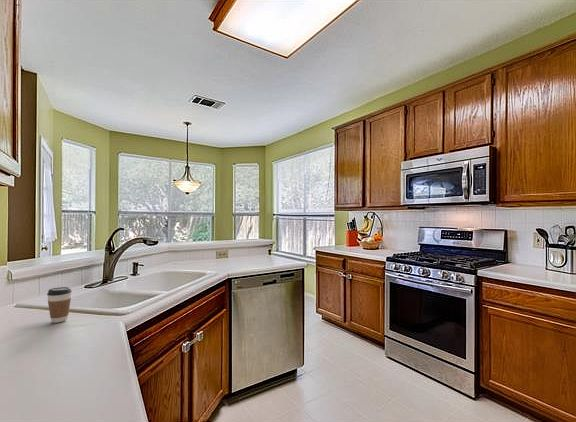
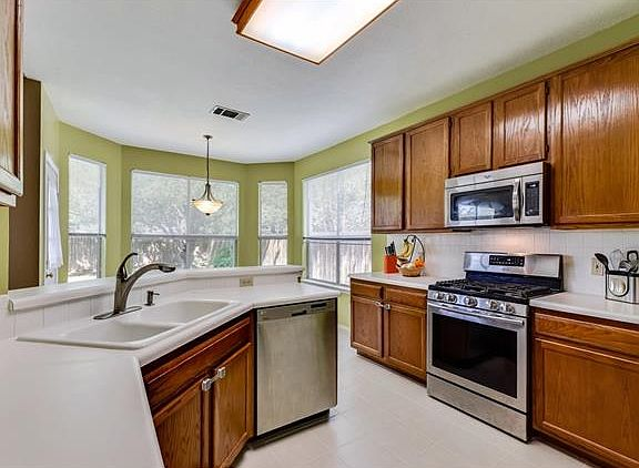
- coffee cup (59, 304)
